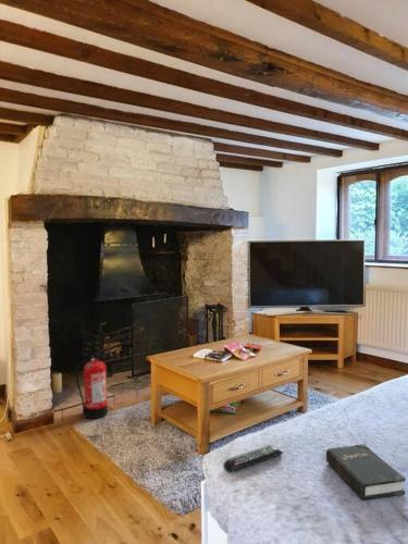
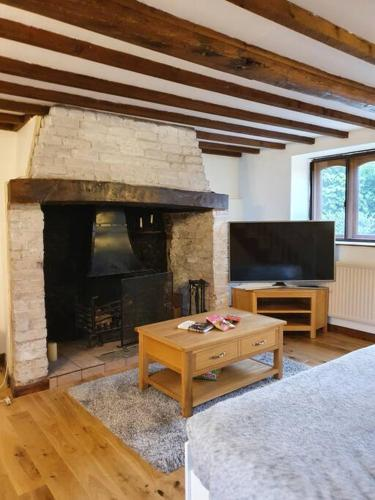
- hardback book (362, 469)
- remote control (254, 458)
- fire extinguisher (92, 383)
